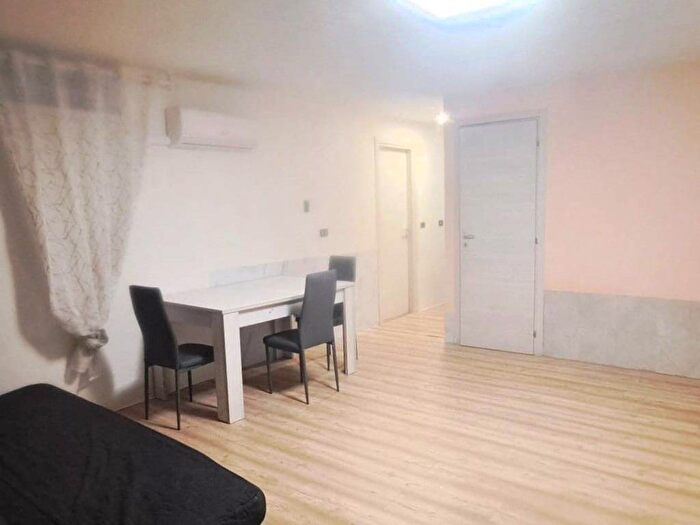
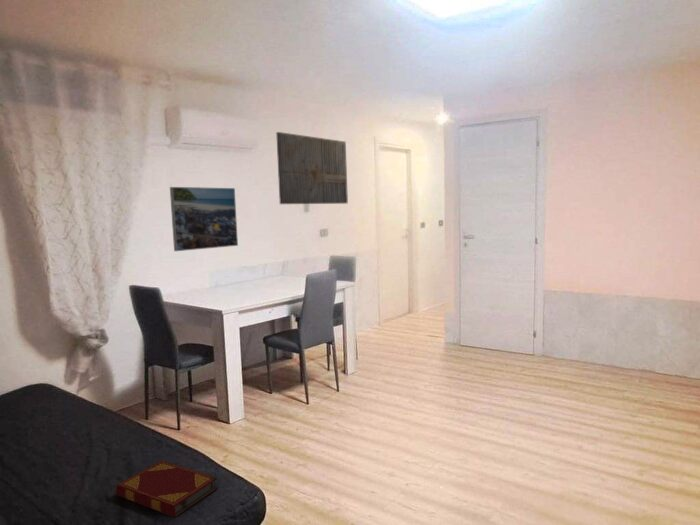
+ wall art (314, 170)
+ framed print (205, 218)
+ hardback book (167, 486)
